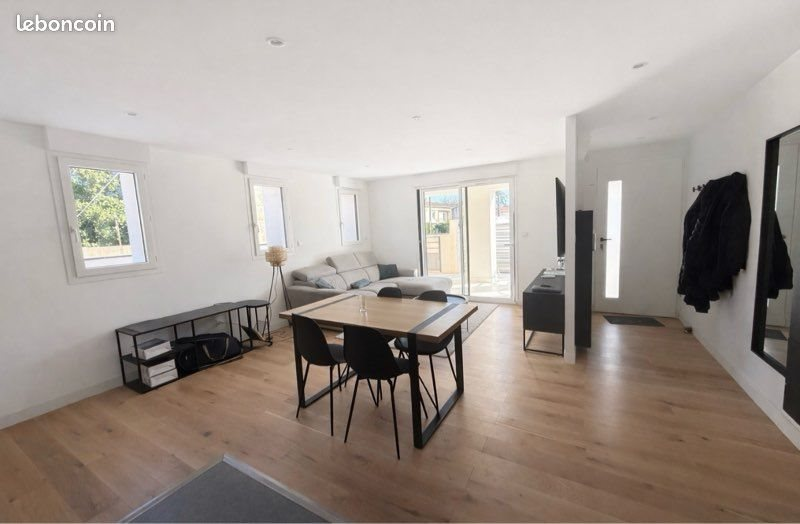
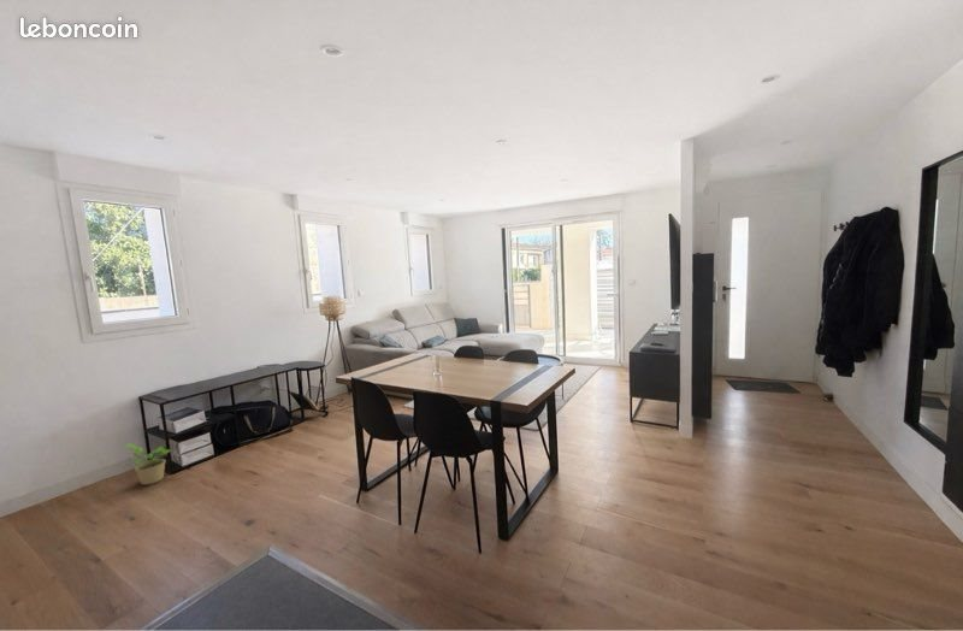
+ potted plant (149, 460)
